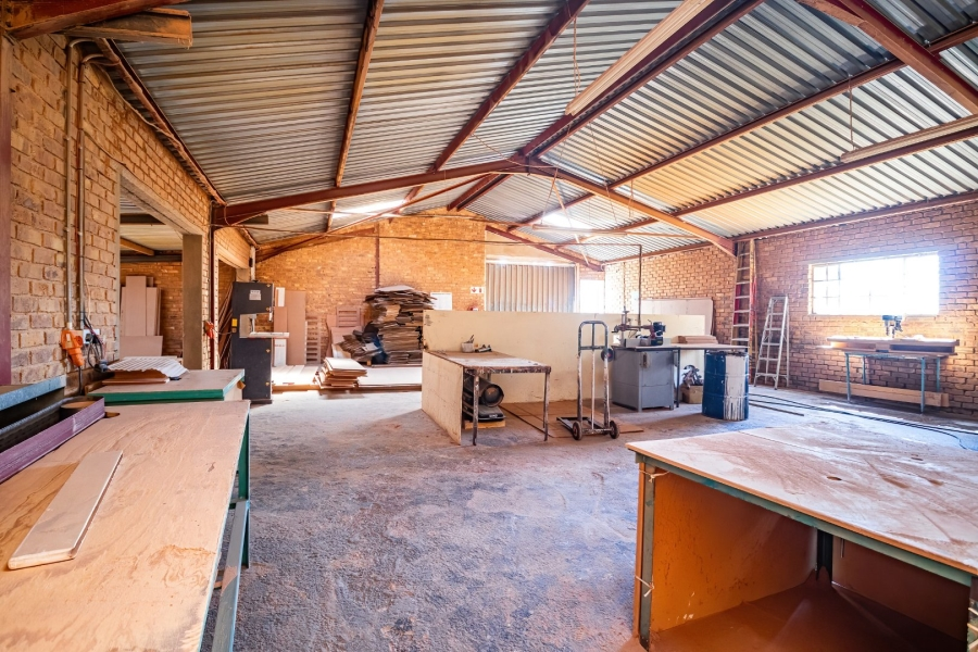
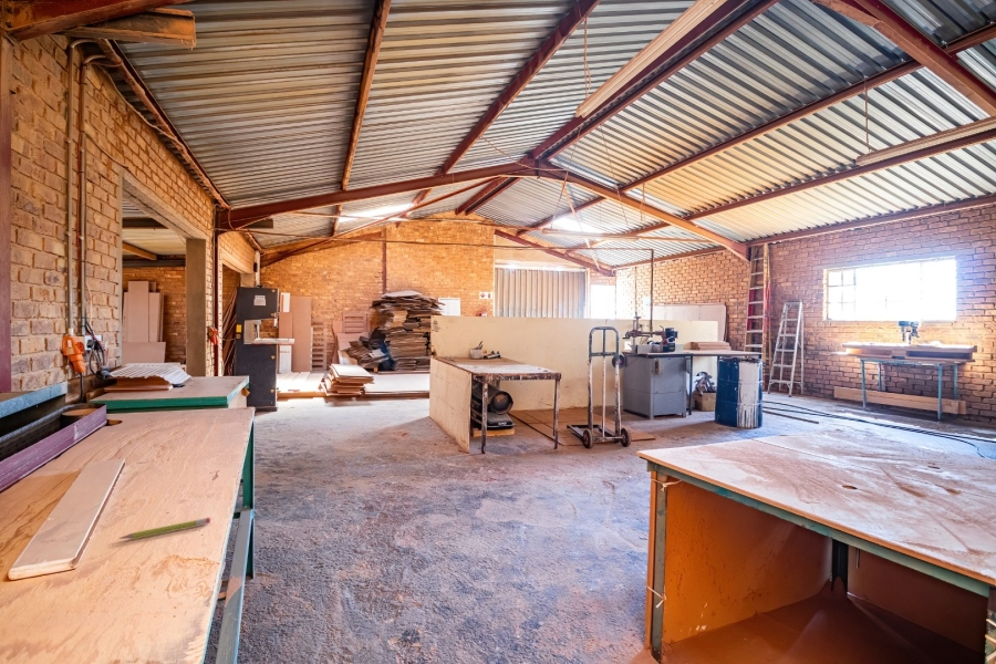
+ pencil (166, 528)
